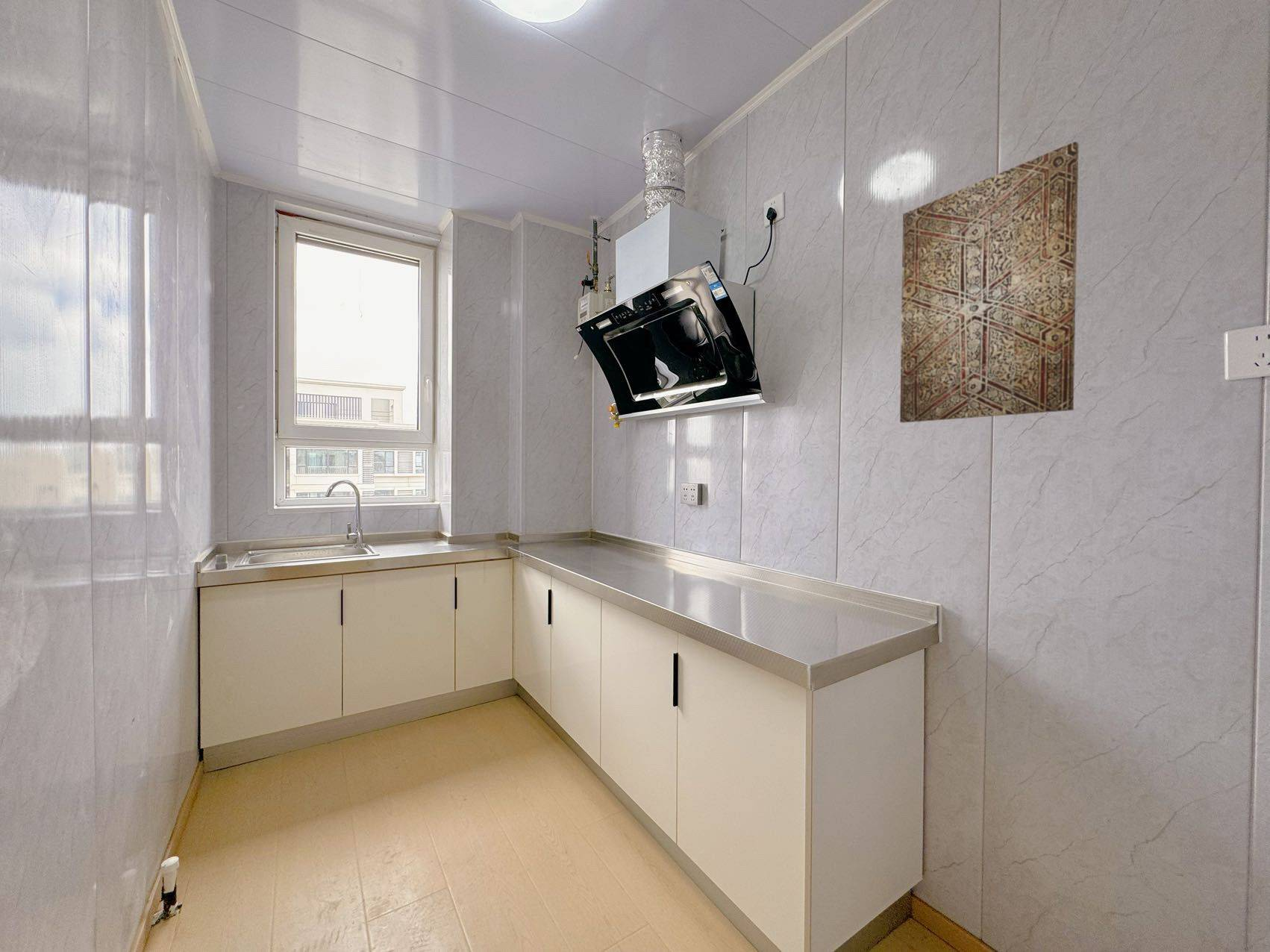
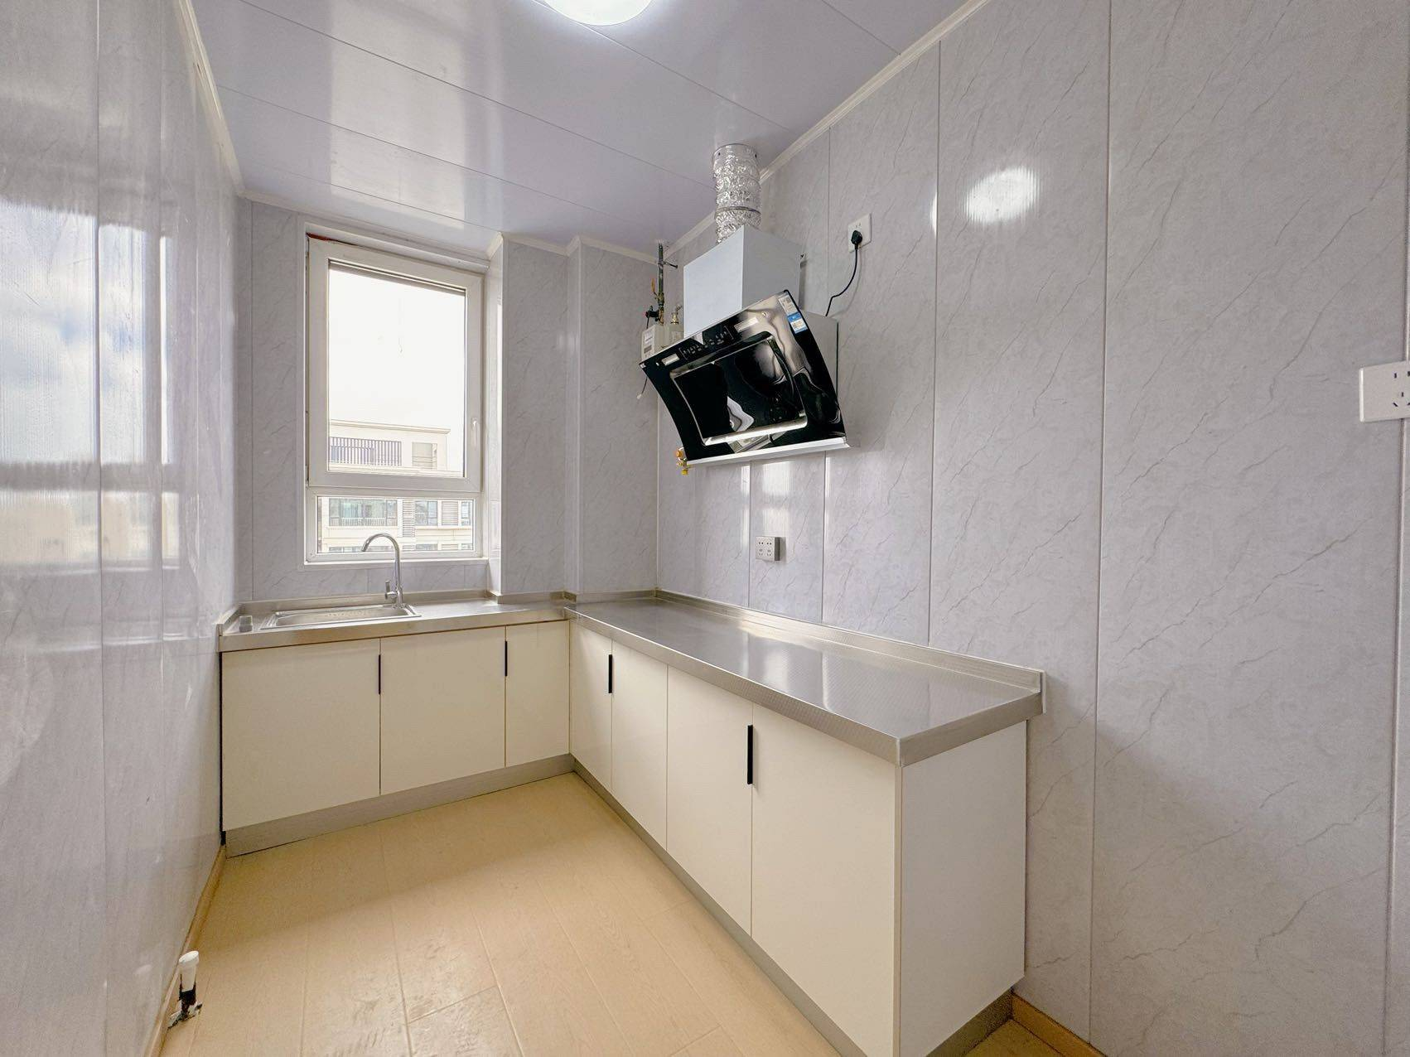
- wall art (978, 300)
